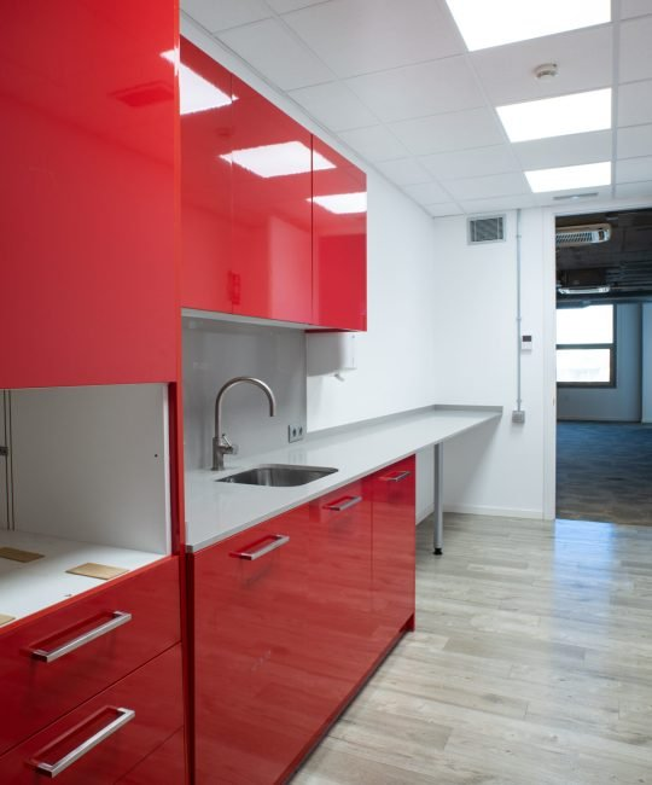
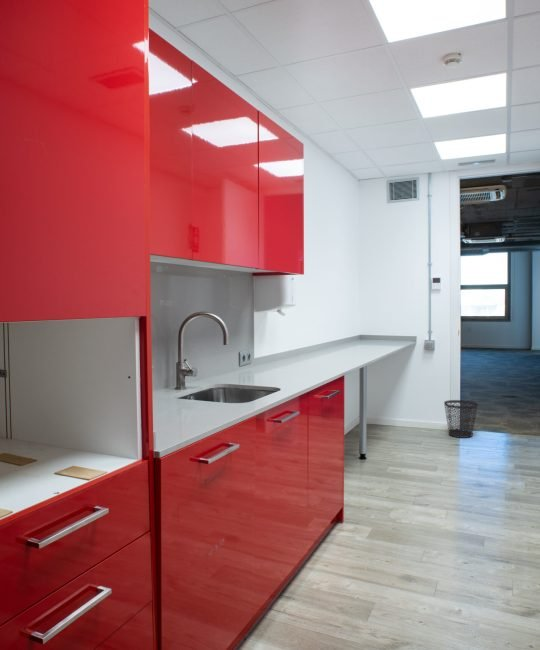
+ wastebasket (460, 419)
